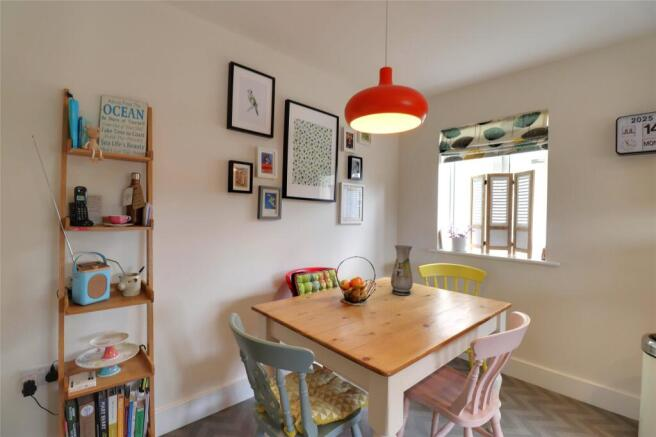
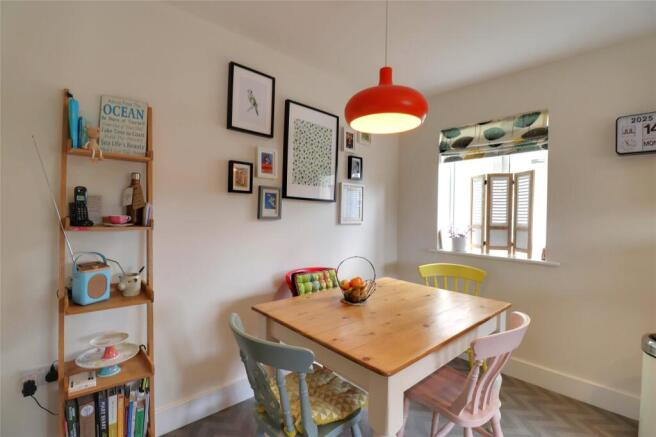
- vase (402, 269)
